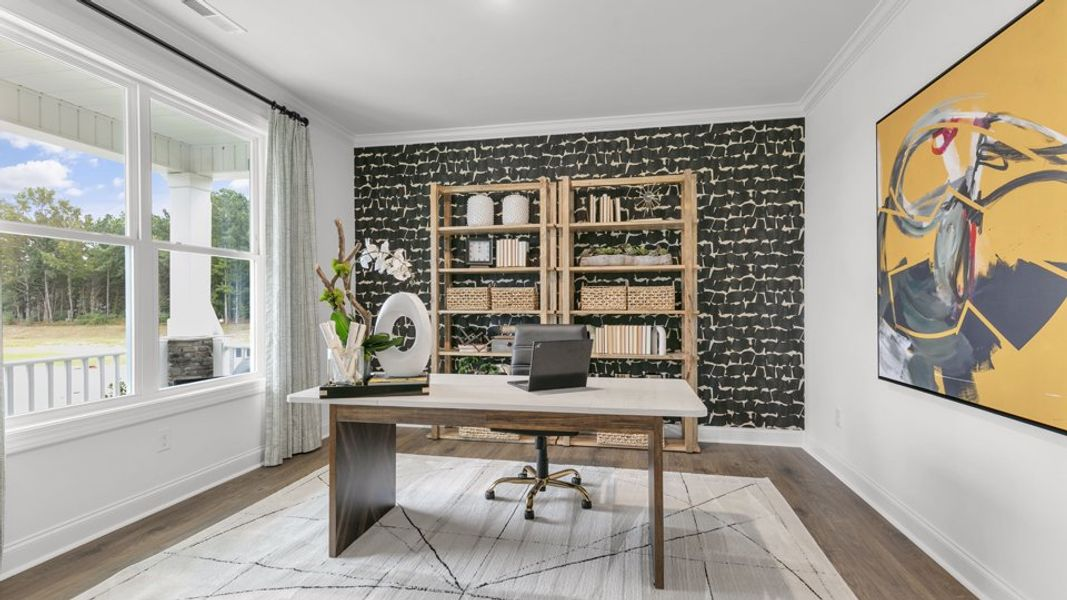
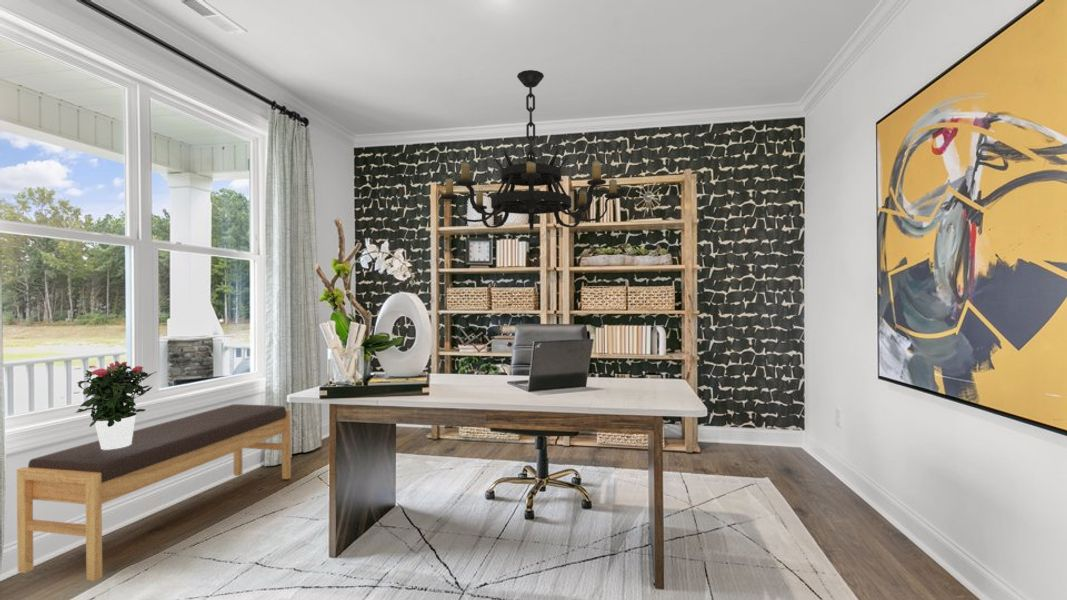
+ bench (182, 471)
+ chandelier (530, 148)
+ potted flower (115, 403)
